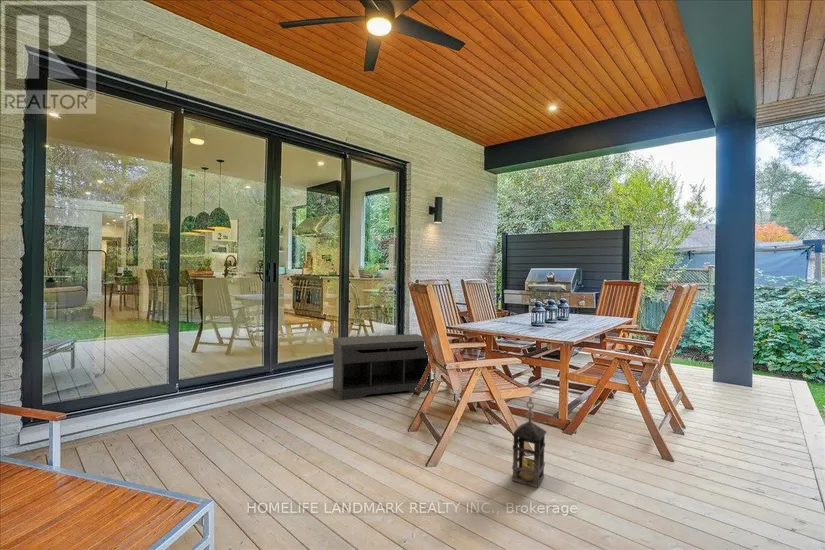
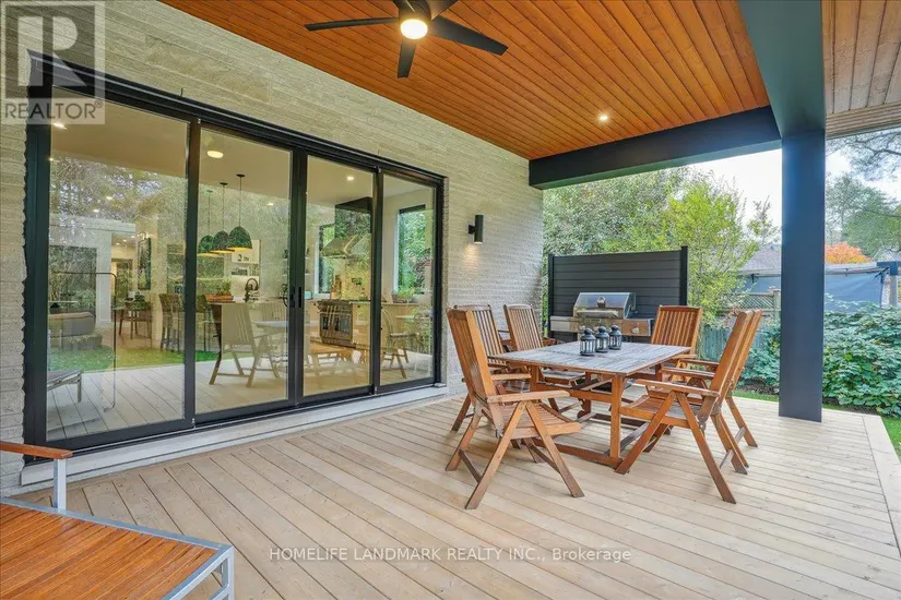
- bench (381, 363)
- lantern (529, 437)
